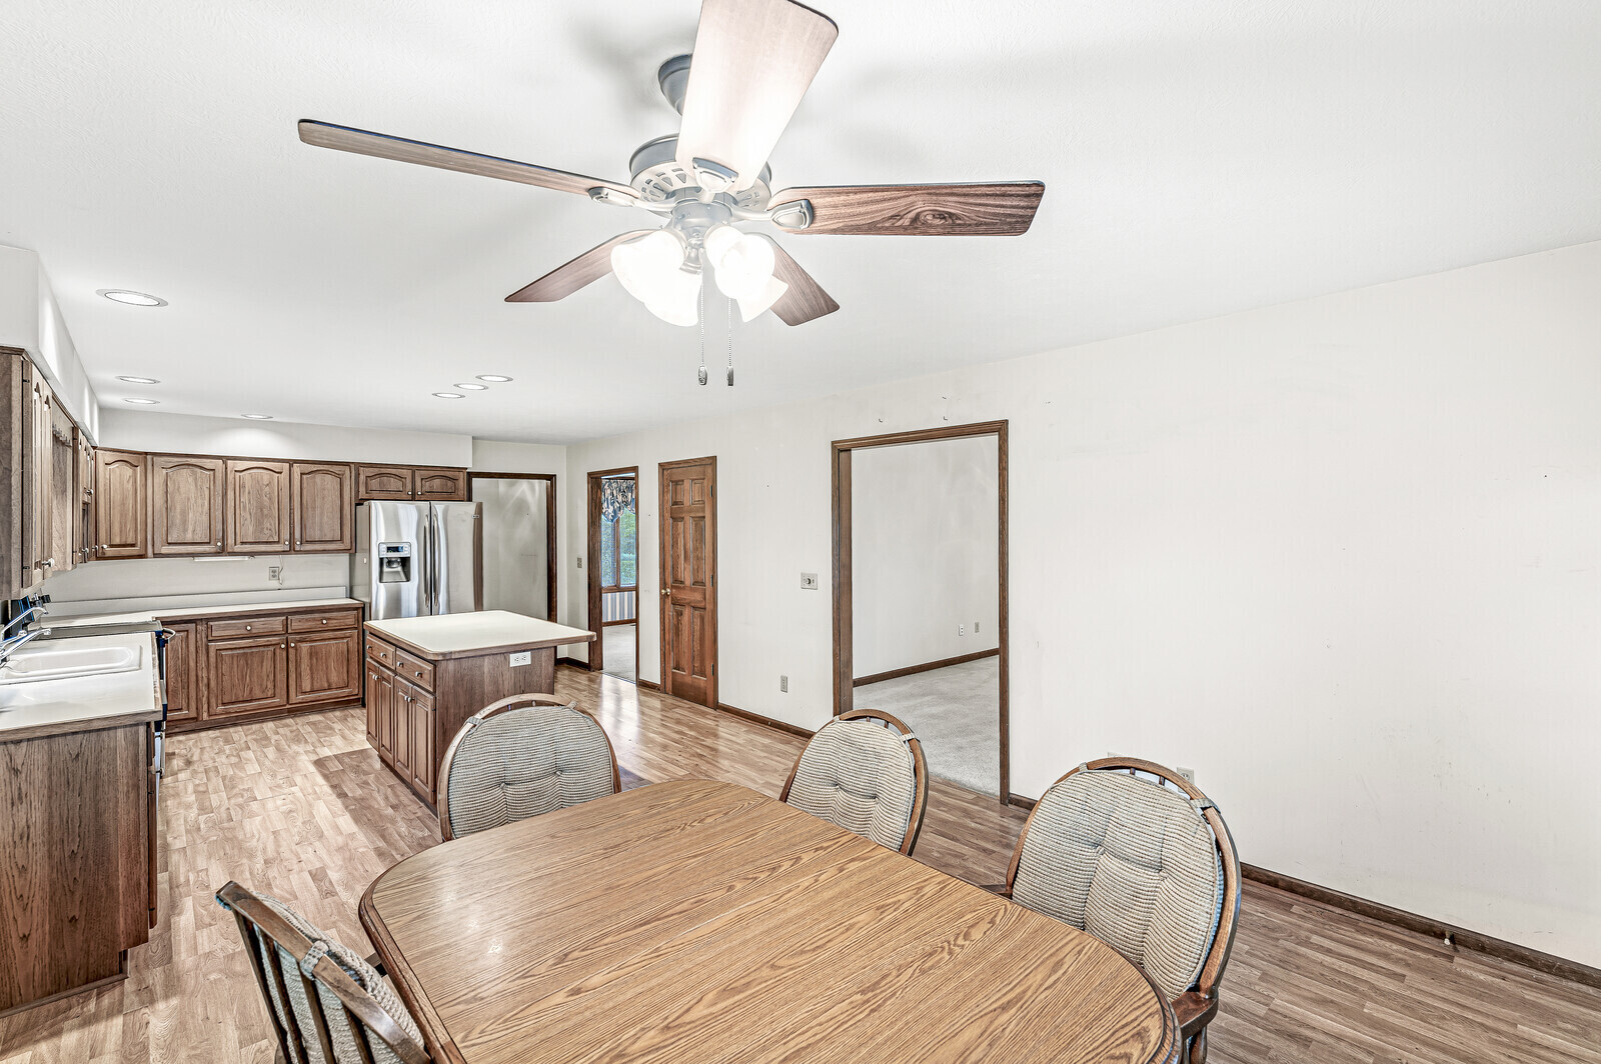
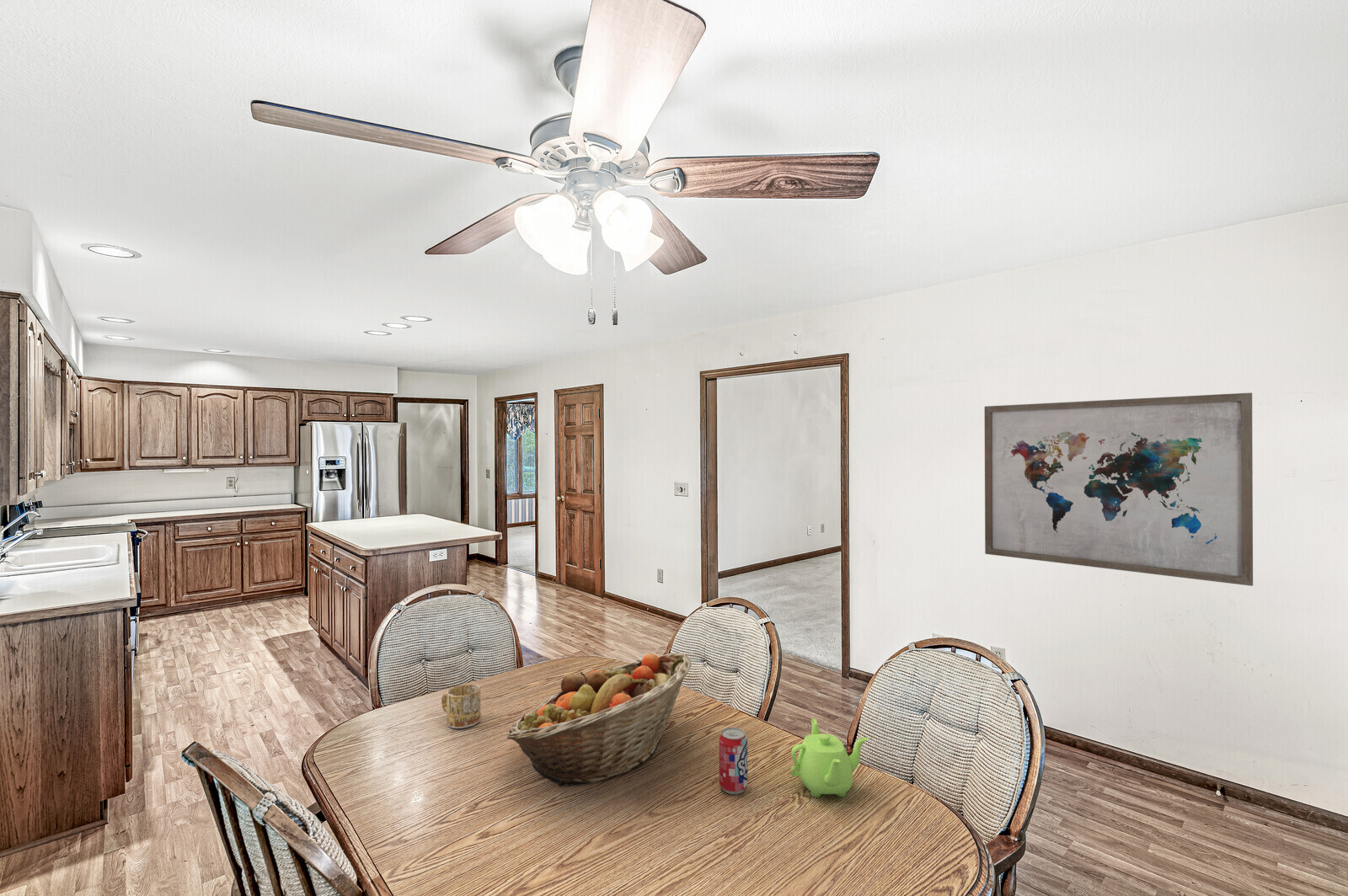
+ fruit basket (606, 707)
+ wall art (1100, 483)
+ mug (458, 705)
+ beverage can (733, 760)
+ teapot (829, 760)
